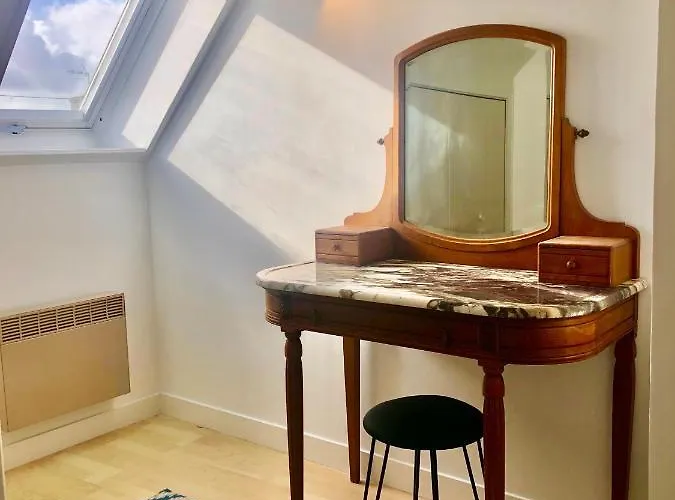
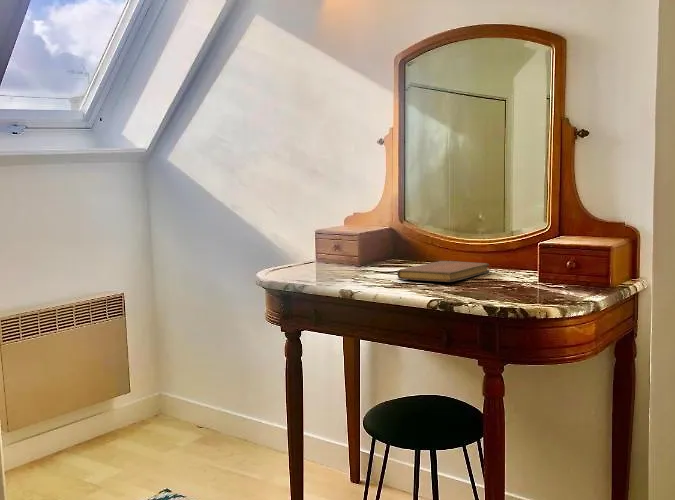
+ notebook (444, 270)
